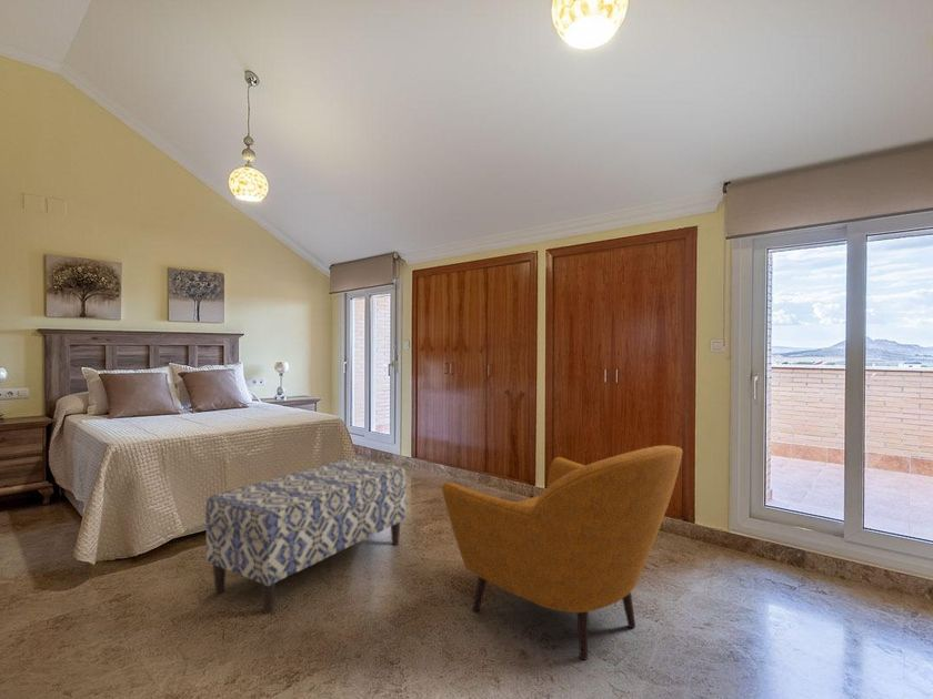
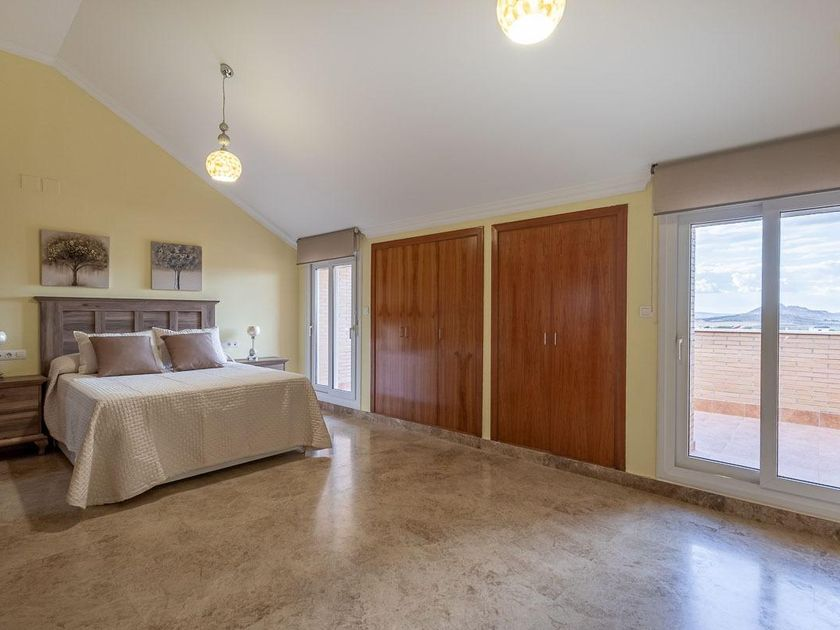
- bench (317, 521)
- armchair (572, 529)
